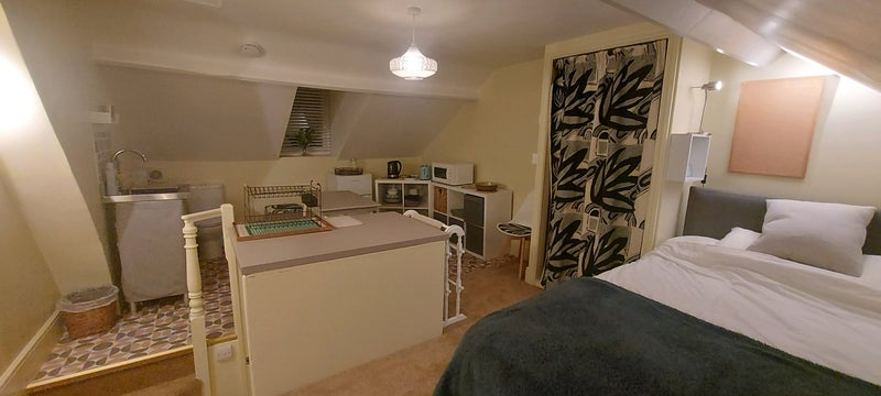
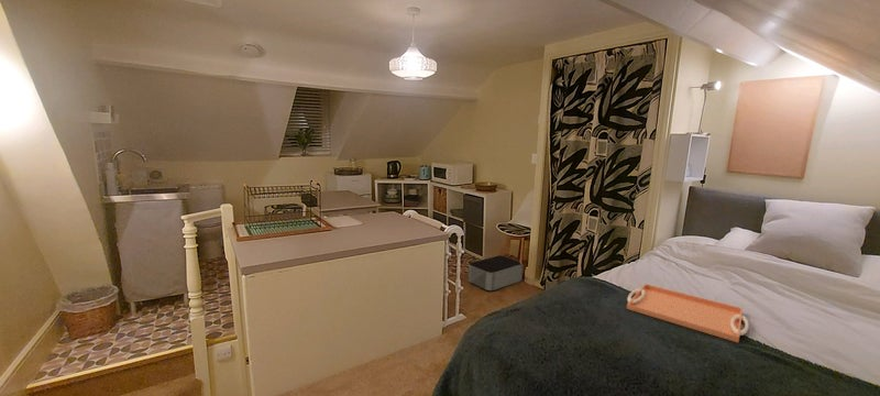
+ serving tray (683, 308)
+ storage bin (495, 272)
